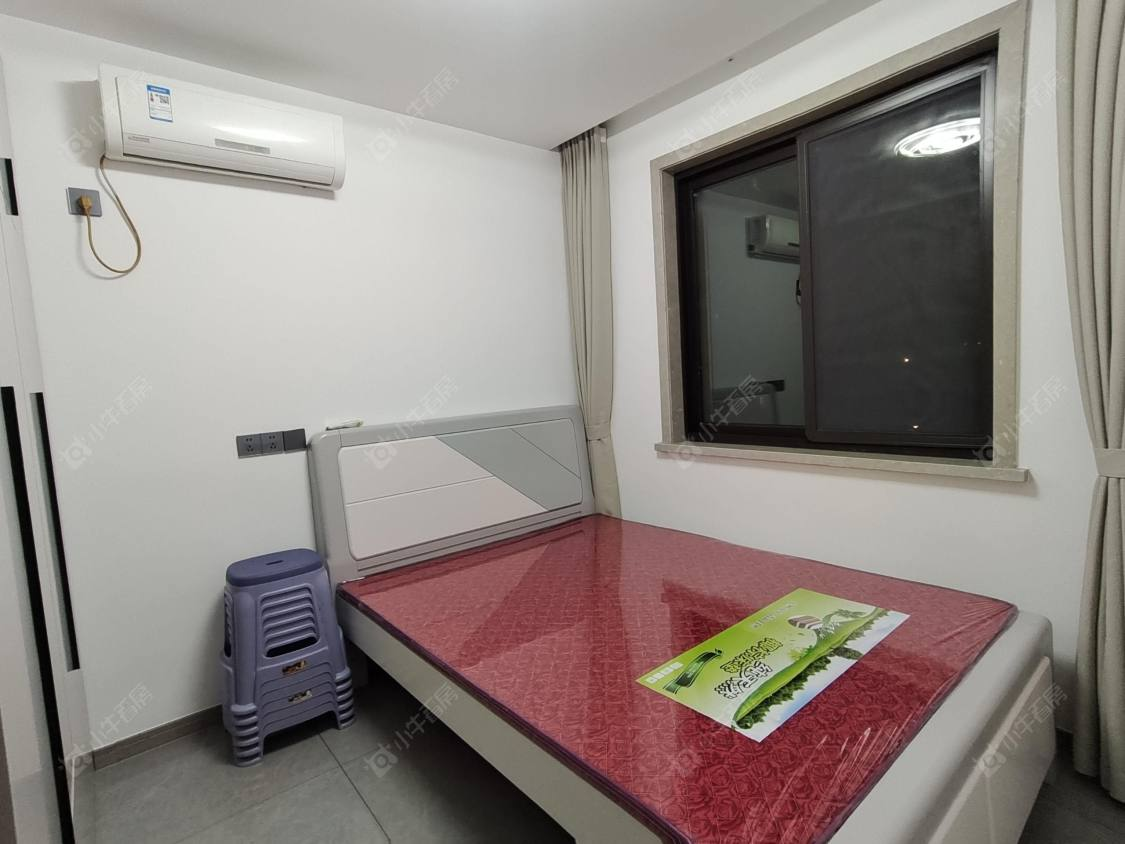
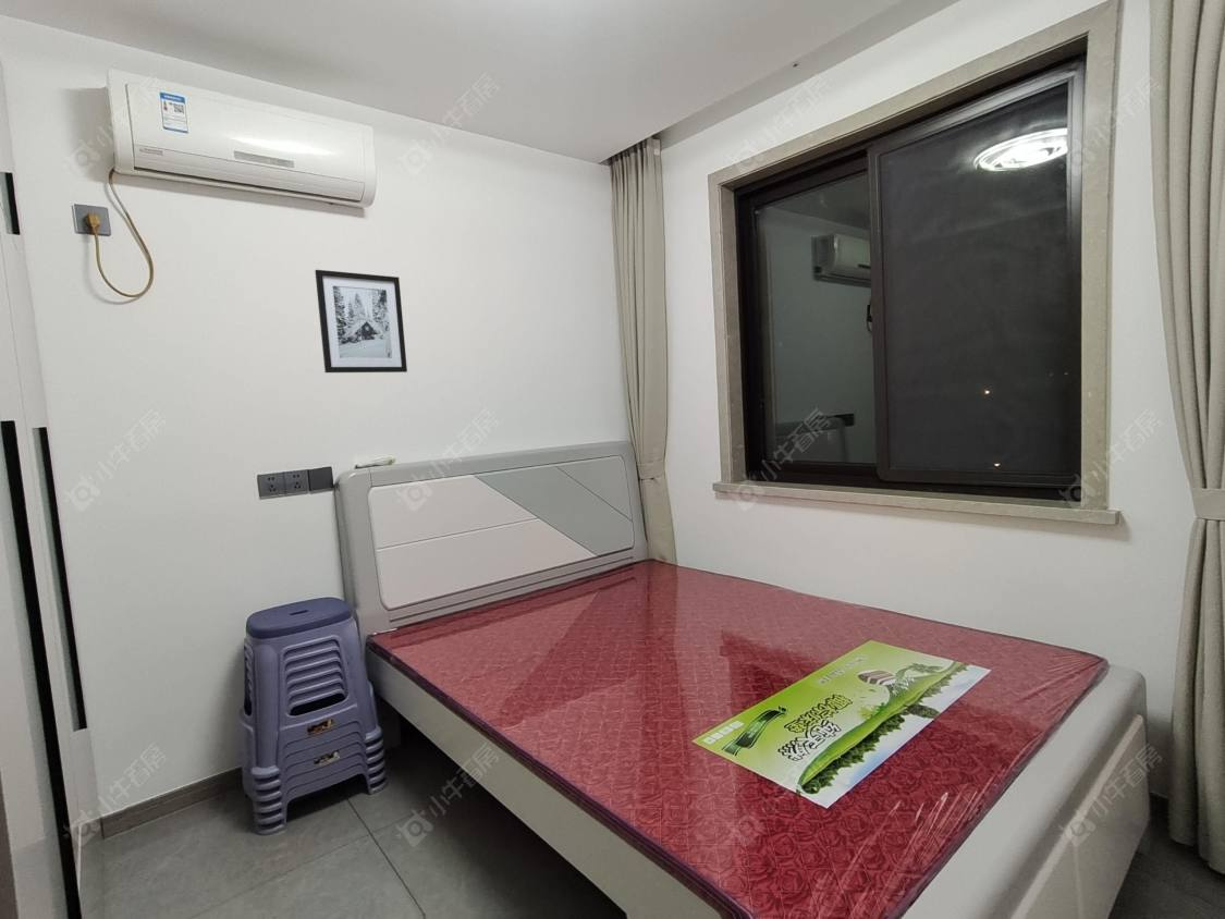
+ wall art (363, 323)
